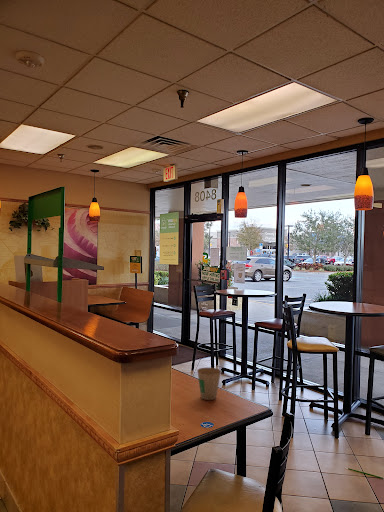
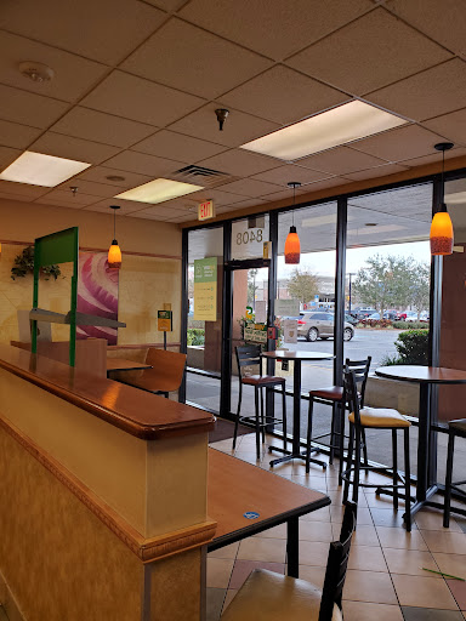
- paper cup (208, 384)
